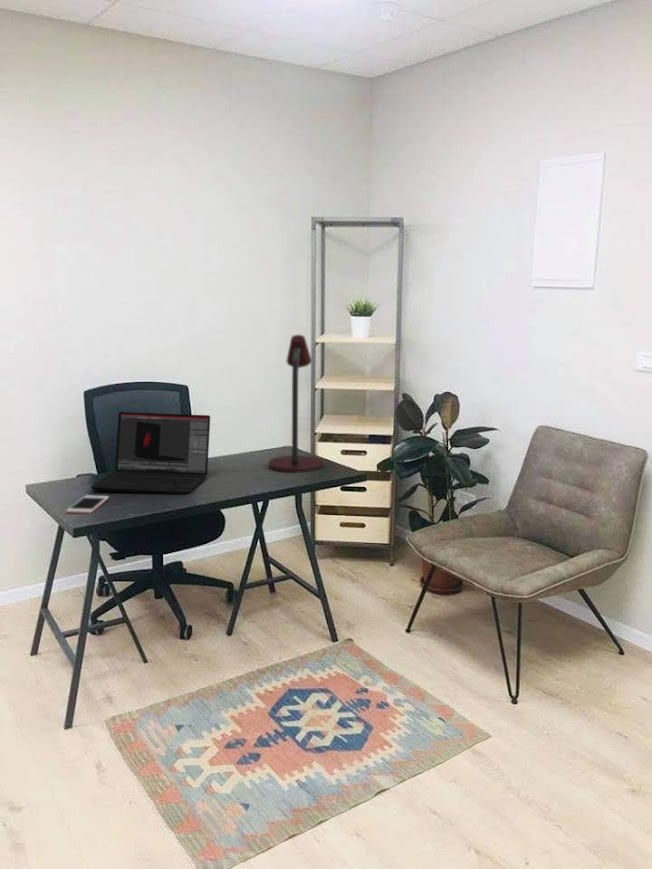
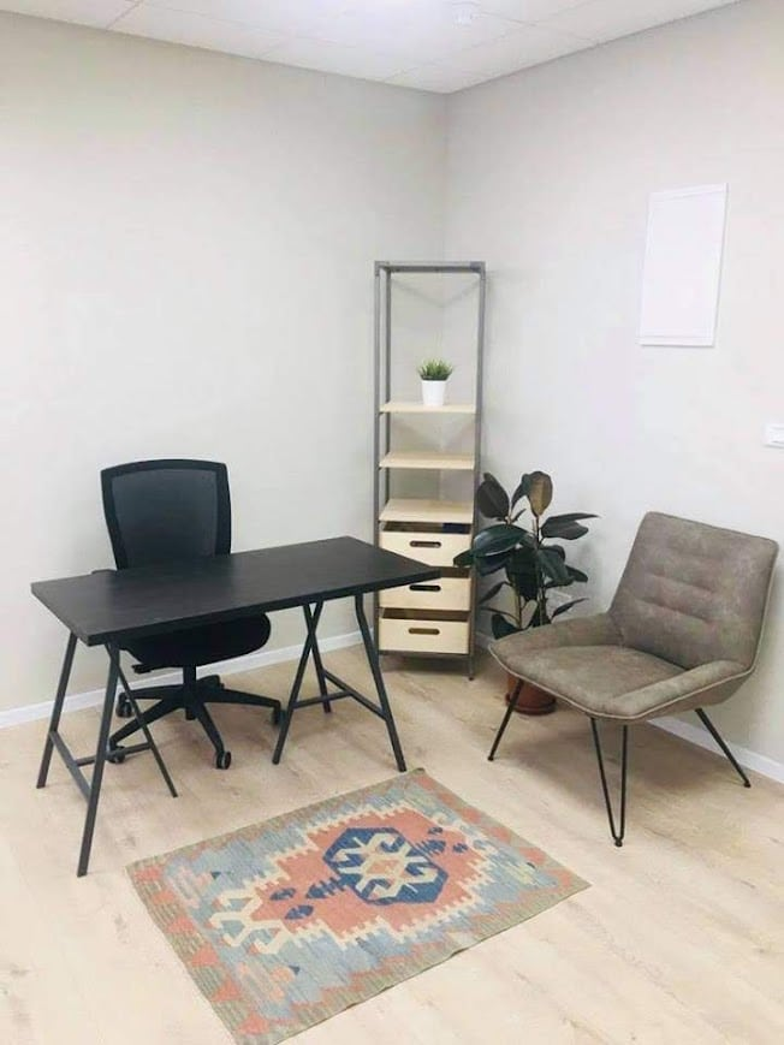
- desk lamp (296, 401)
- cell phone (88, 504)
- laptop (152, 451)
